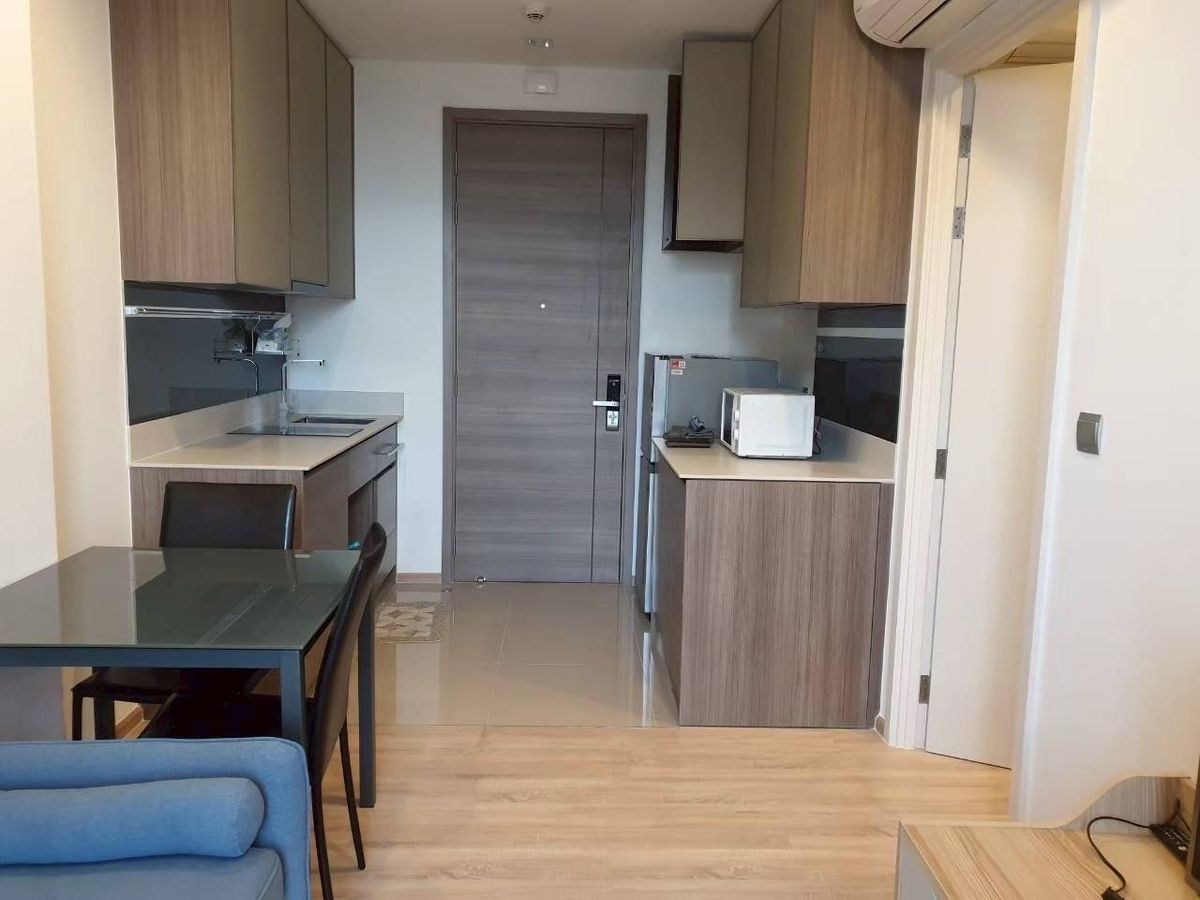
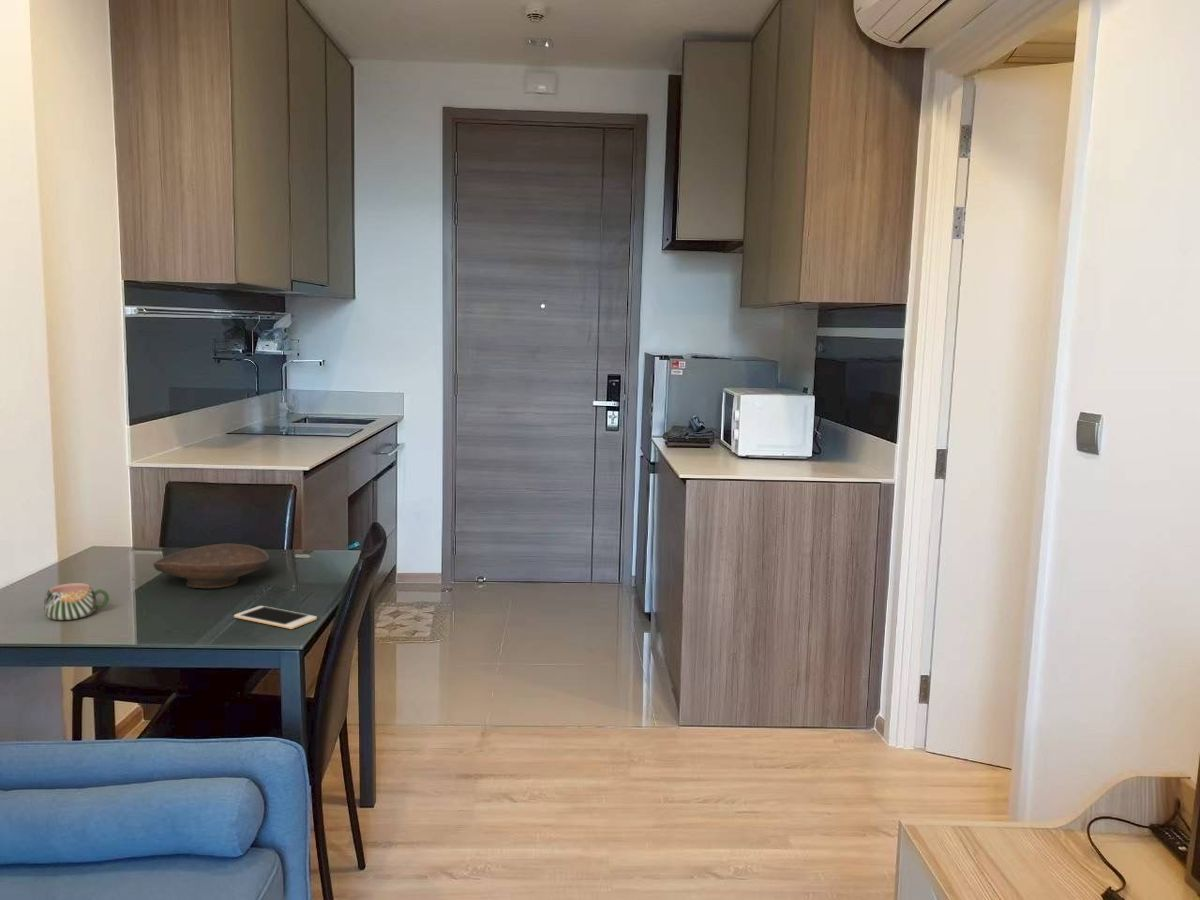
+ cell phone (275, 617)
+ decorative bowl (213, 567)
+ mug (76, 600)
